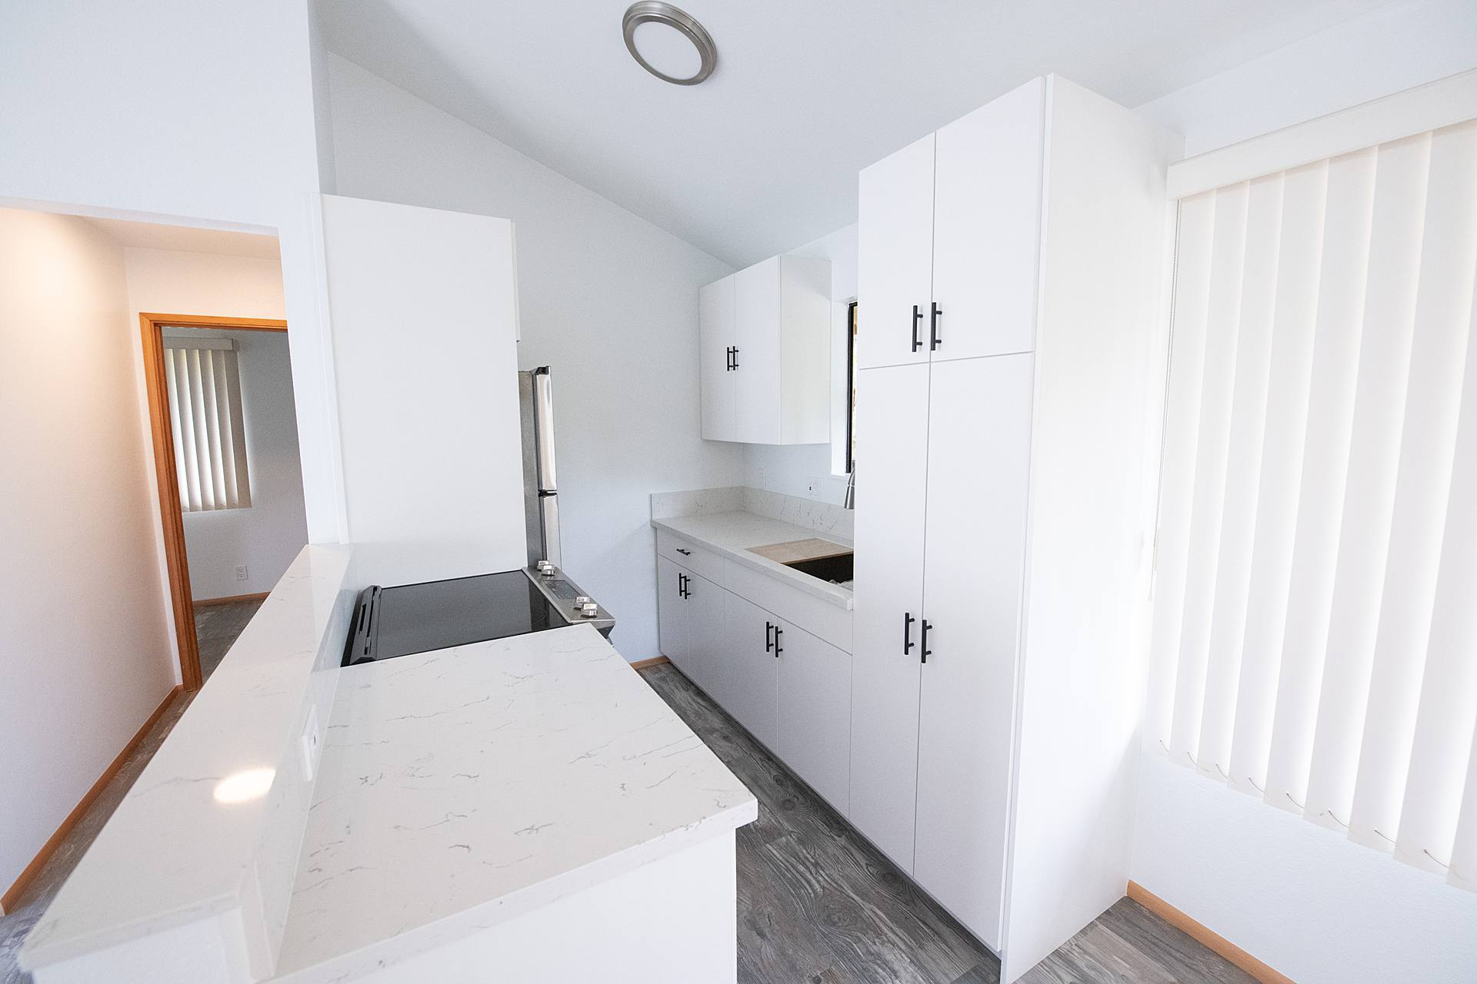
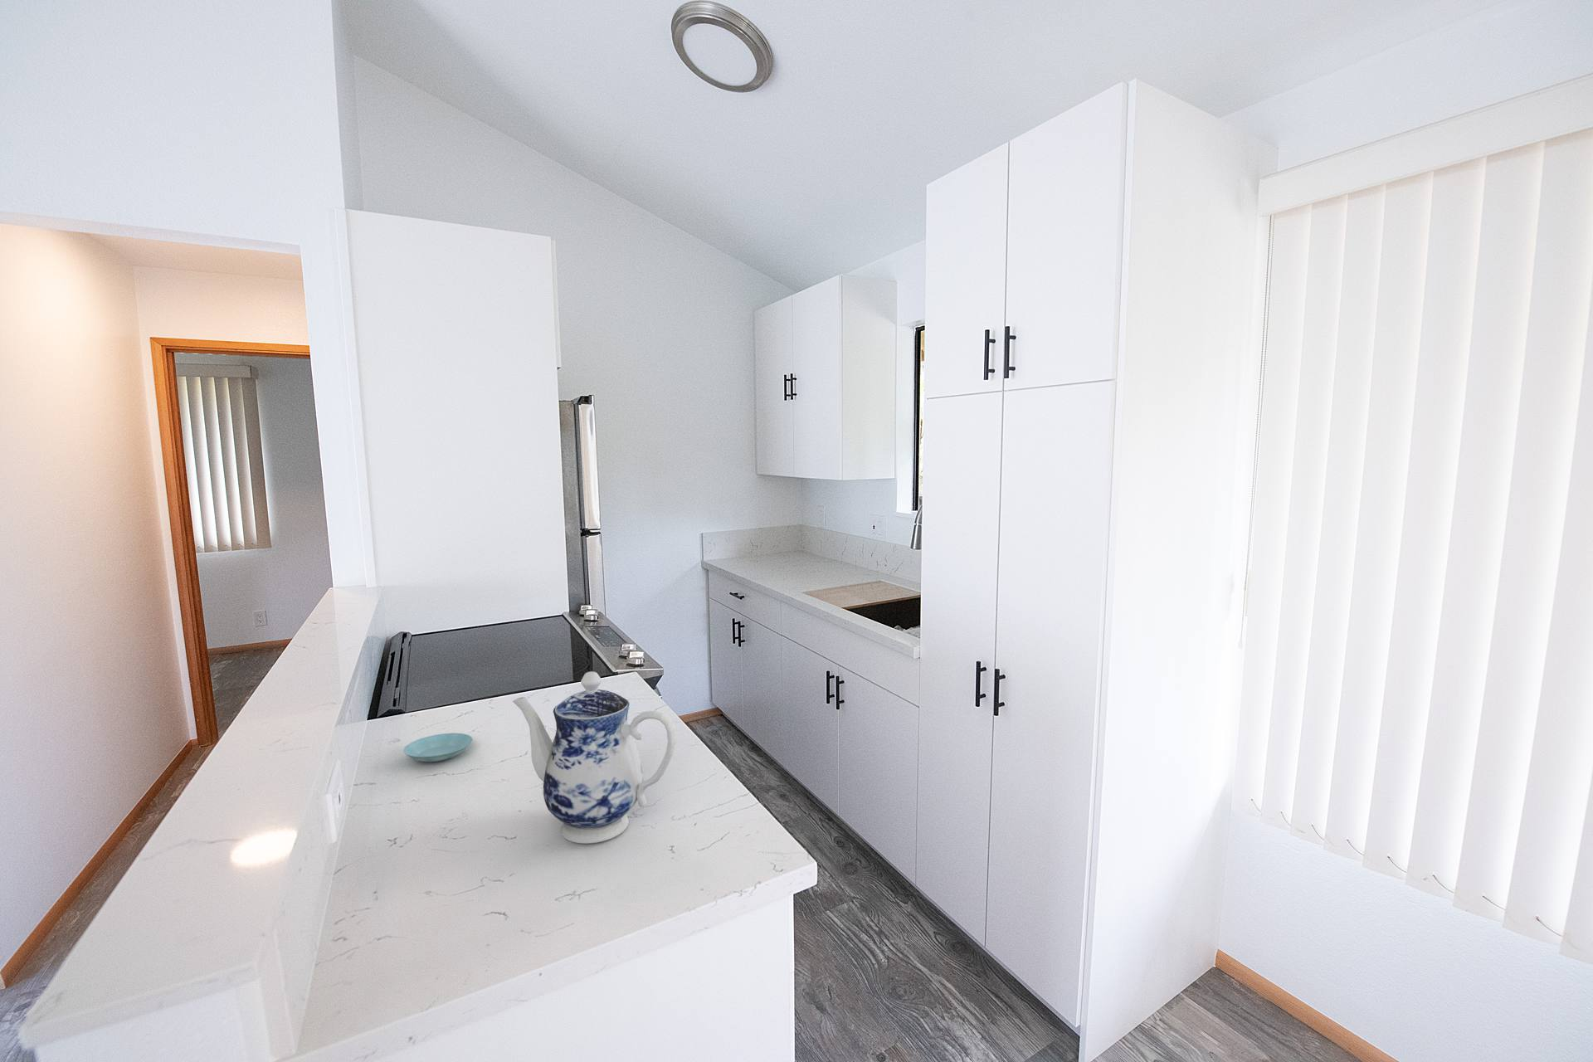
+ teapot (593, 750)
+ saucer (439, 749)
